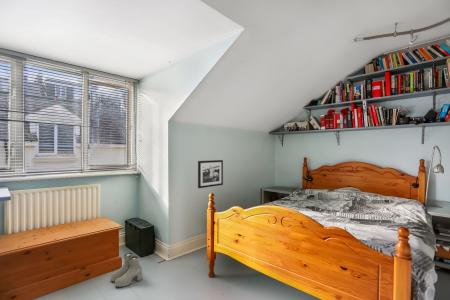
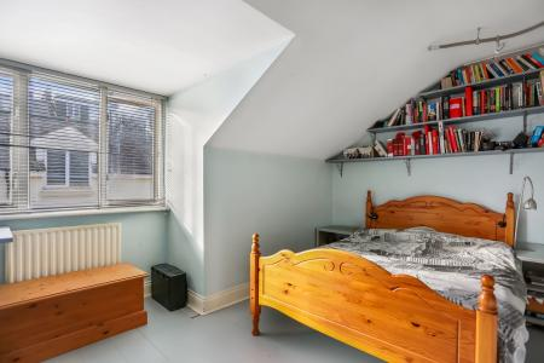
- picture frame (210, 173)
- boots (126, 268)
